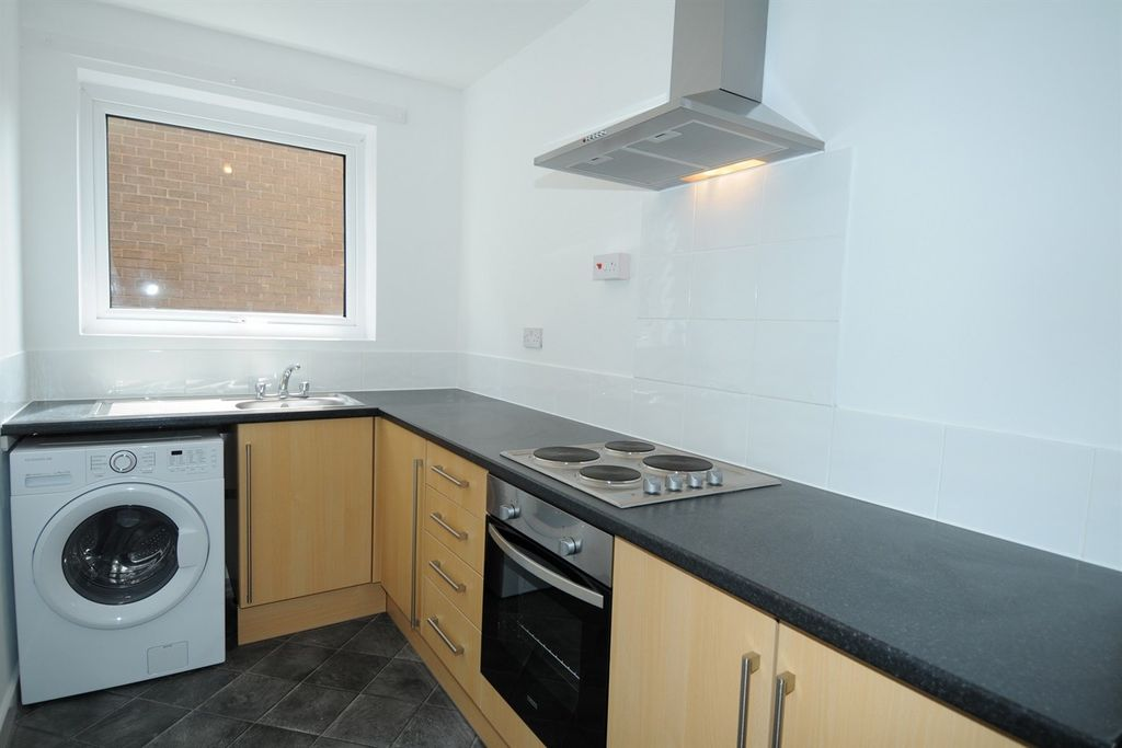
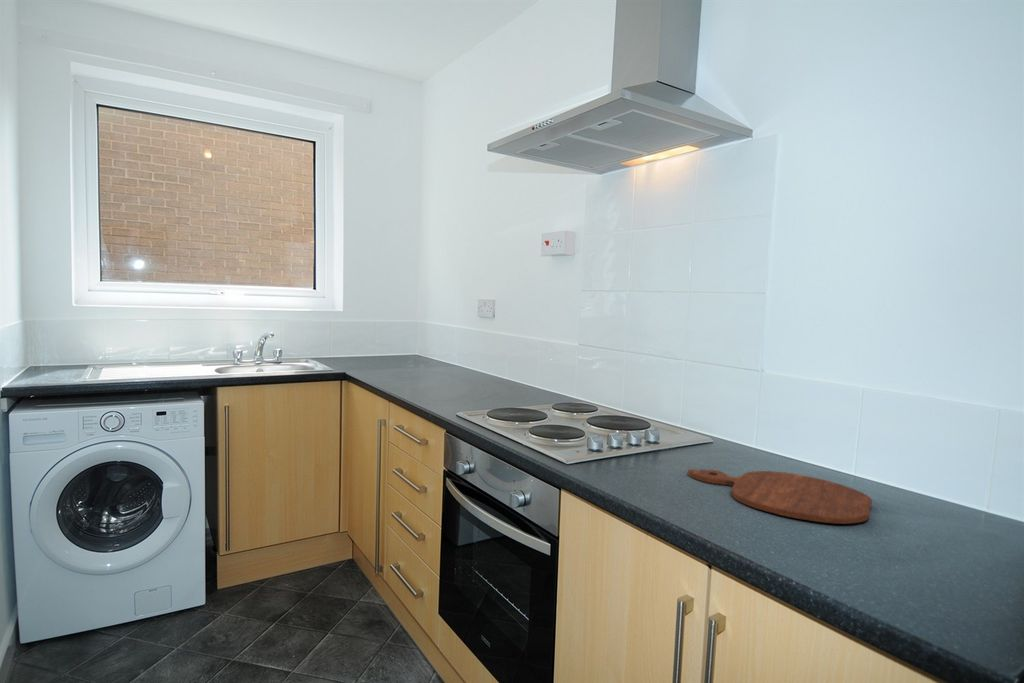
+ cutting board (771, 489)
